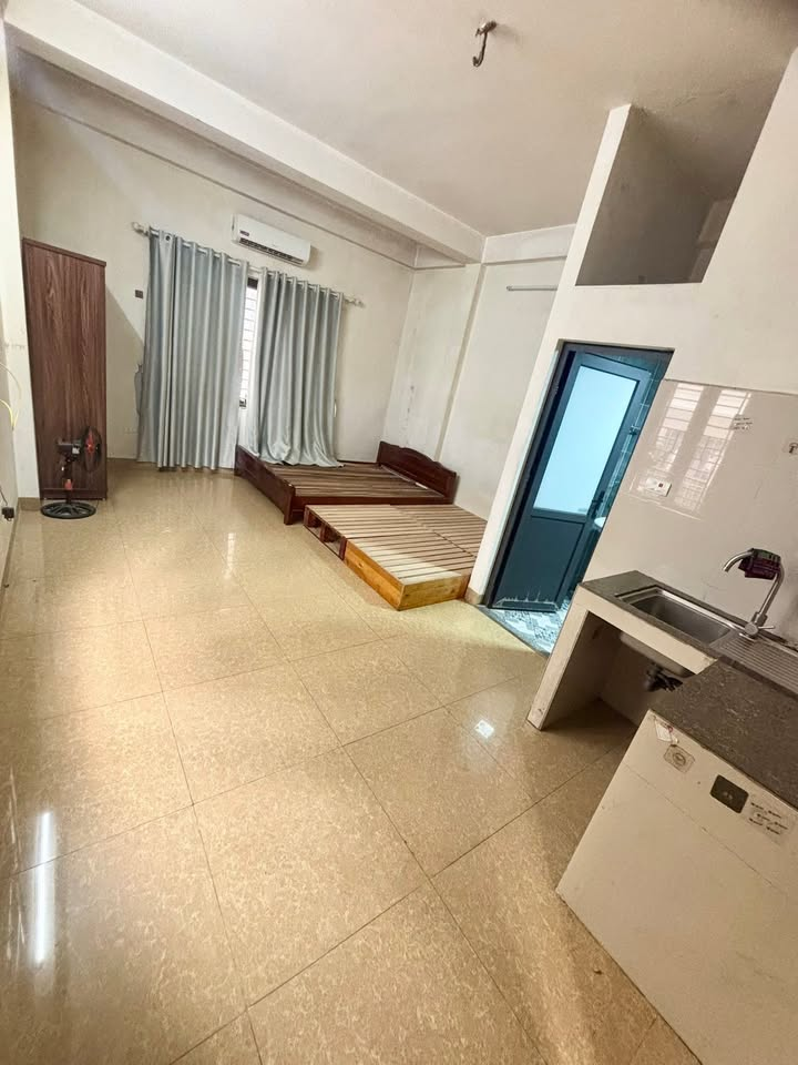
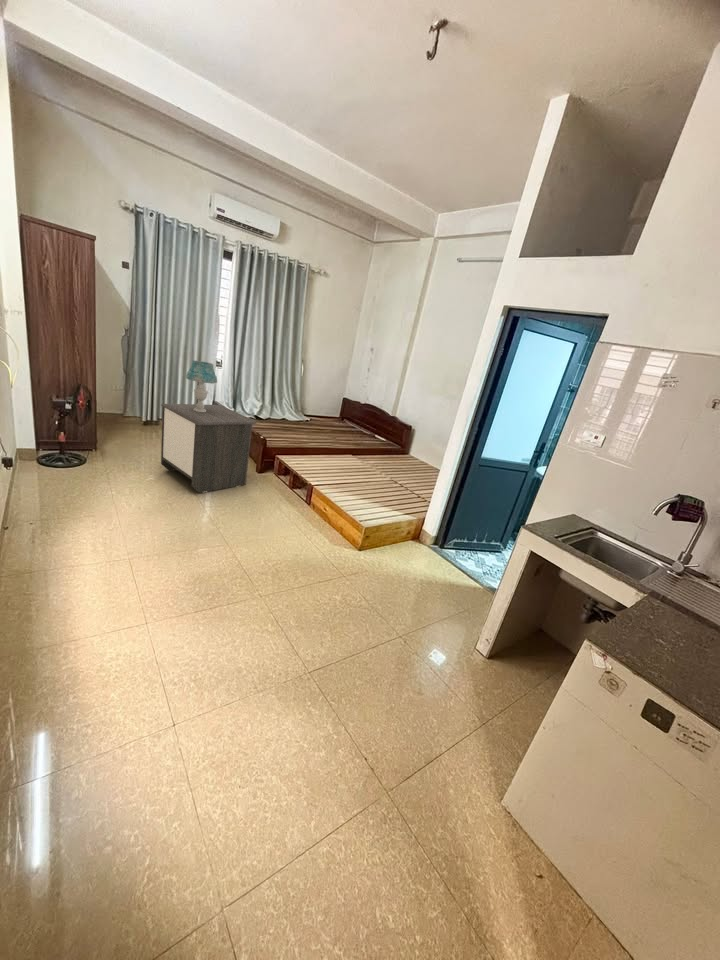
+ table lamp (201, 387)
+ nightstand (208, 446)
